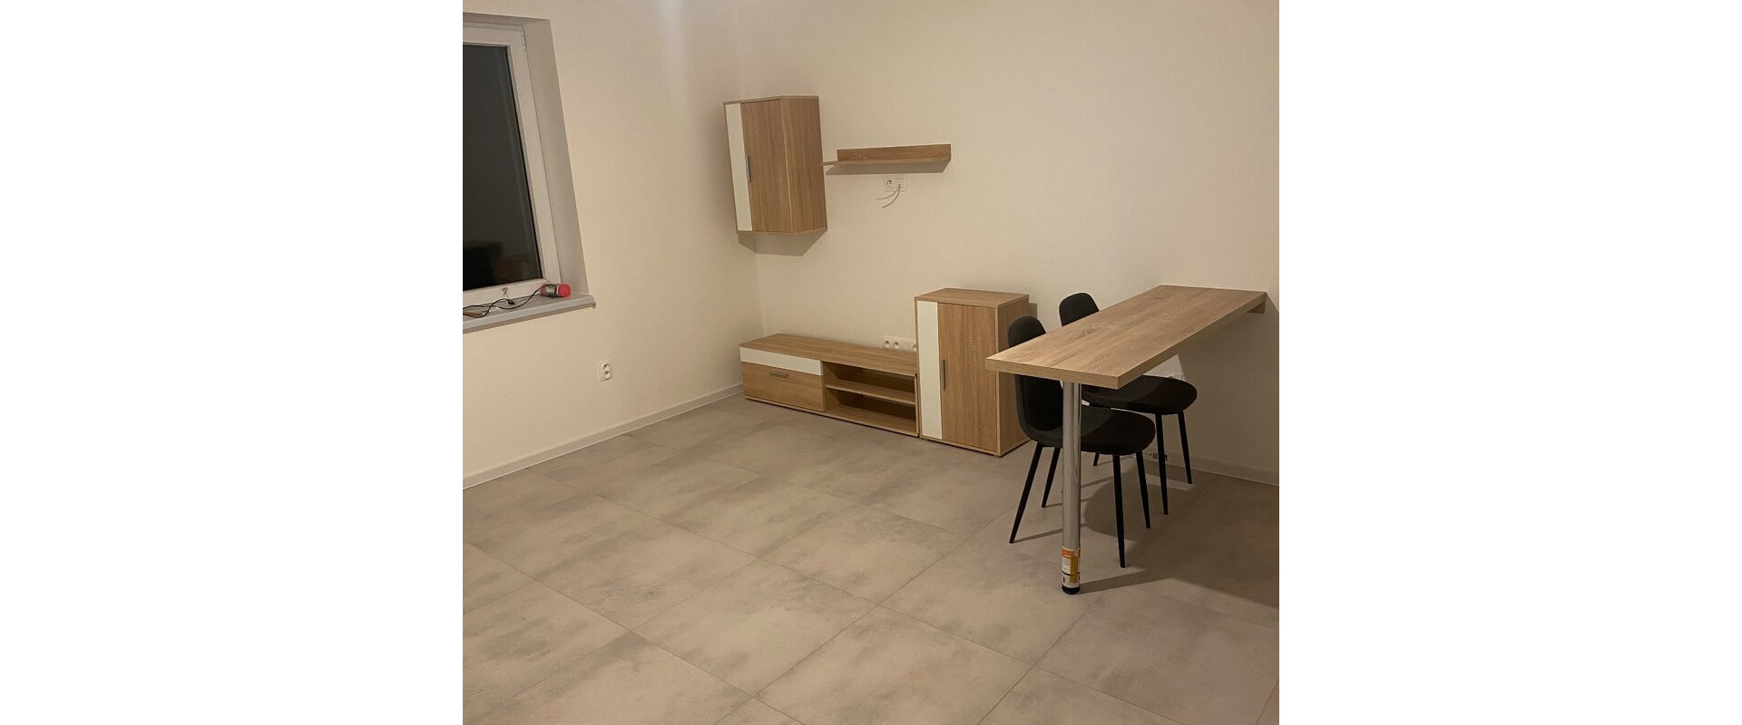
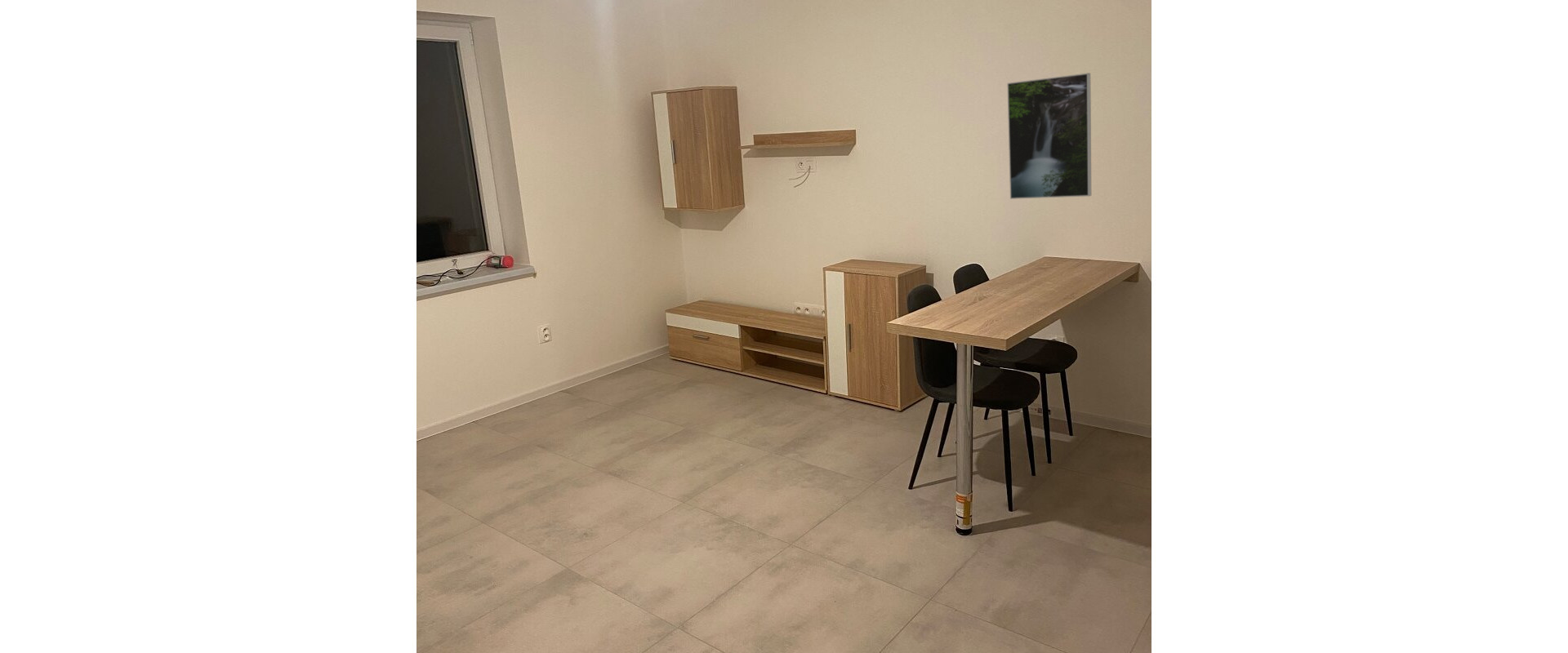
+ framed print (1049, 138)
